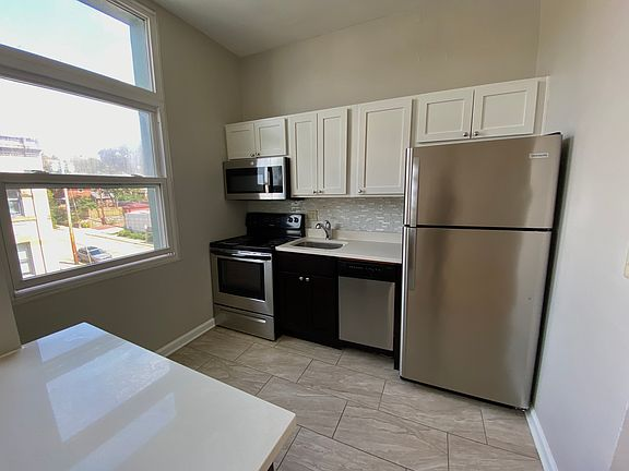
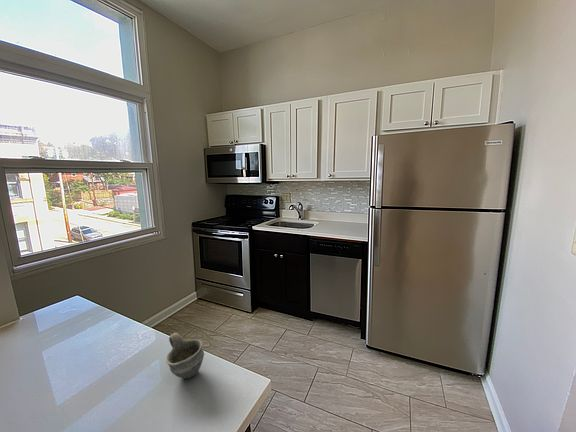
+ cup (185, 356)
